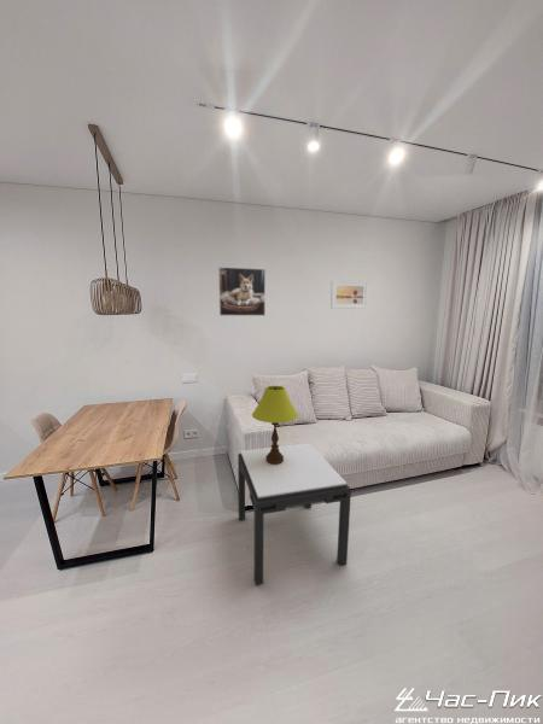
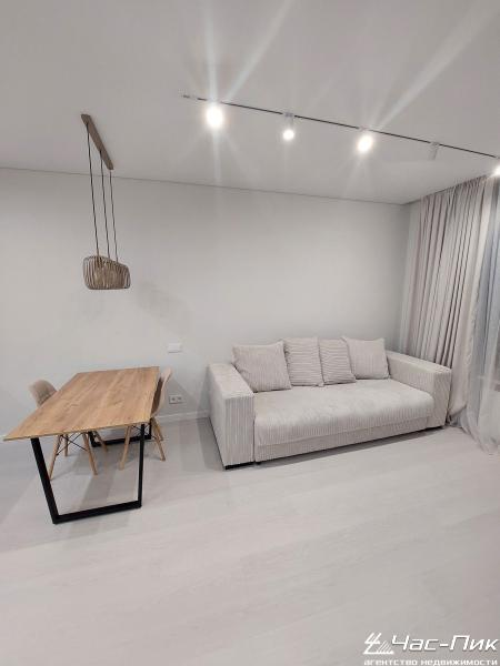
- table lamp (274, 424)
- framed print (349, 294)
- side table (287, 502)
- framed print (241, 292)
